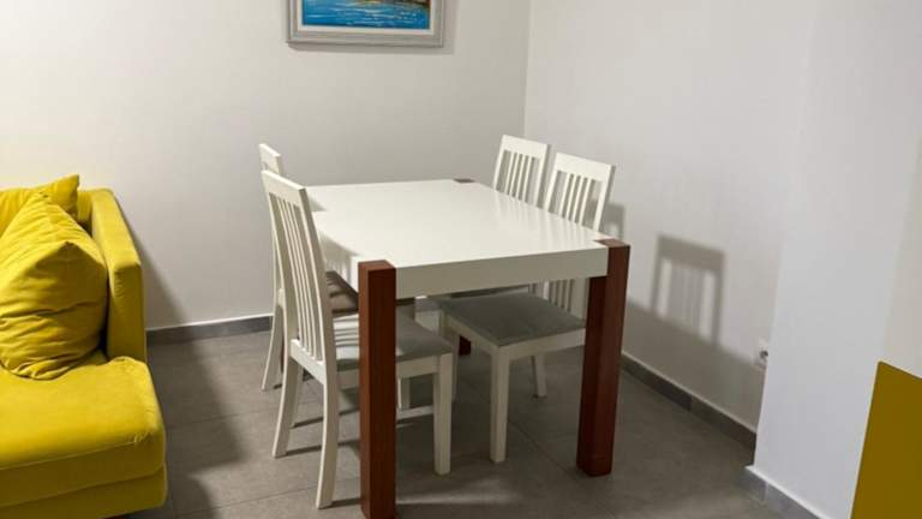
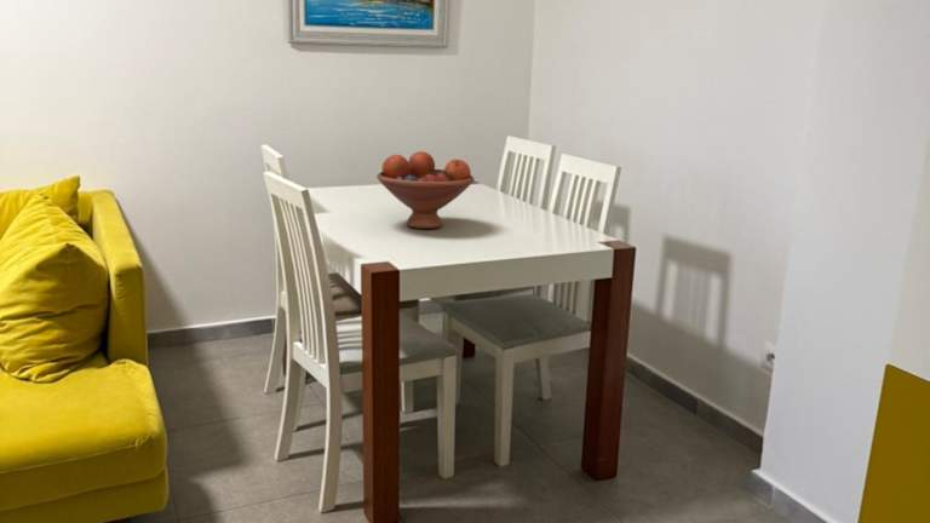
+ fruit bowl (425, 190)
